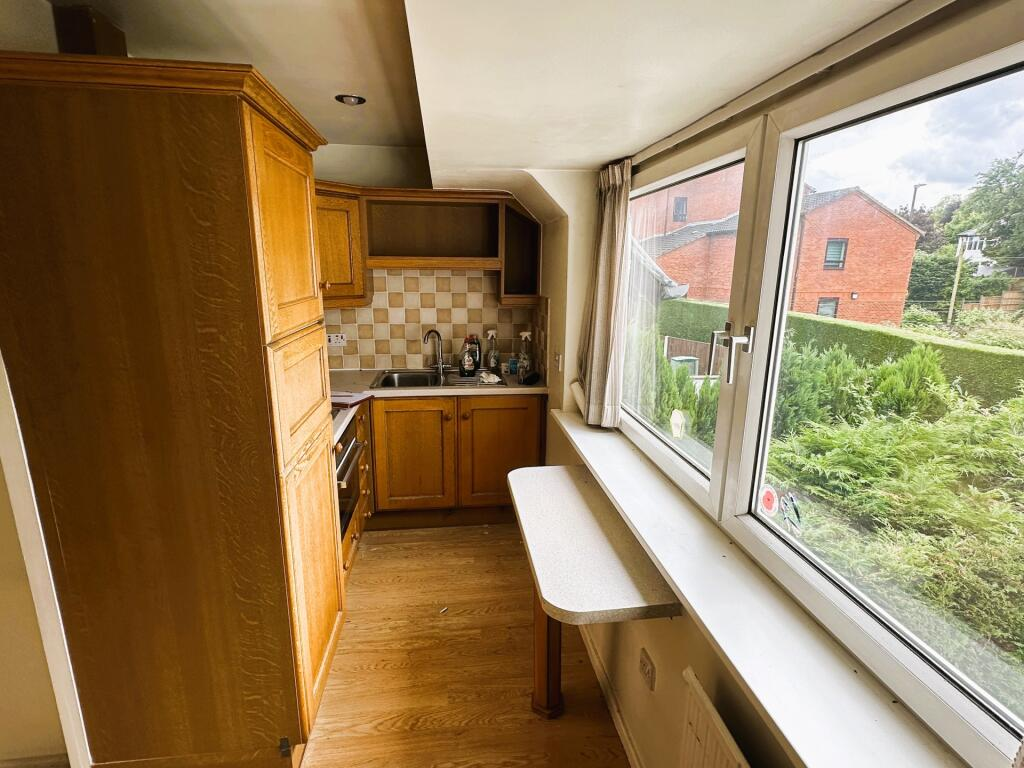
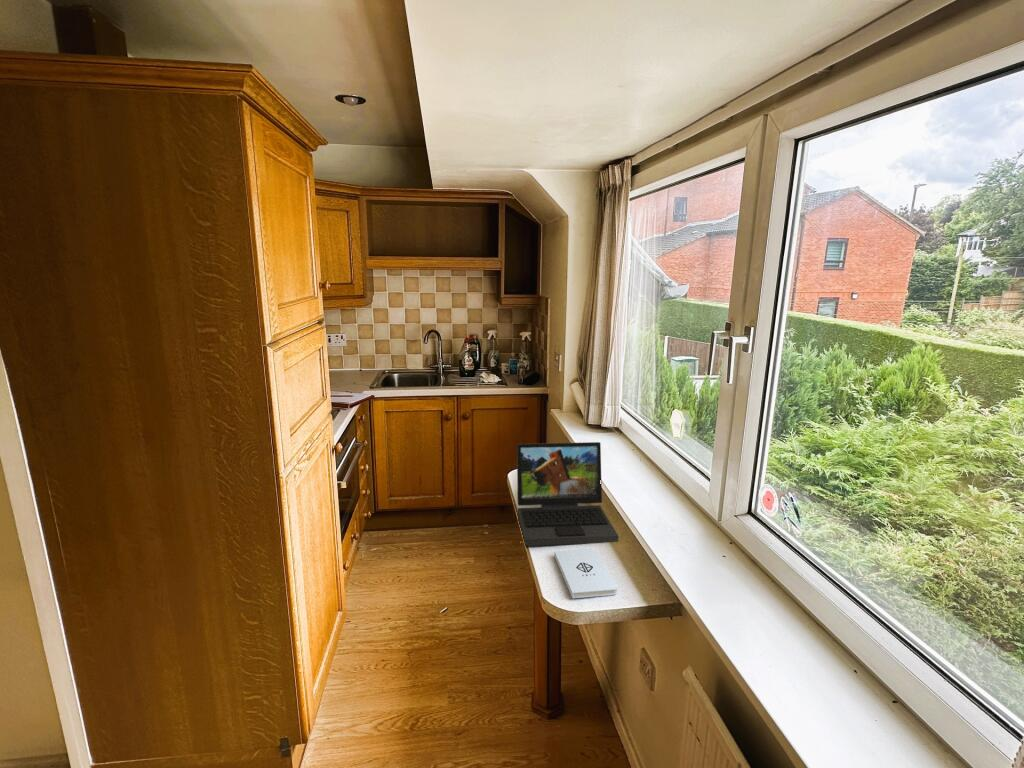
+ notepad (584, 571)
+ laptop (564, 489)
